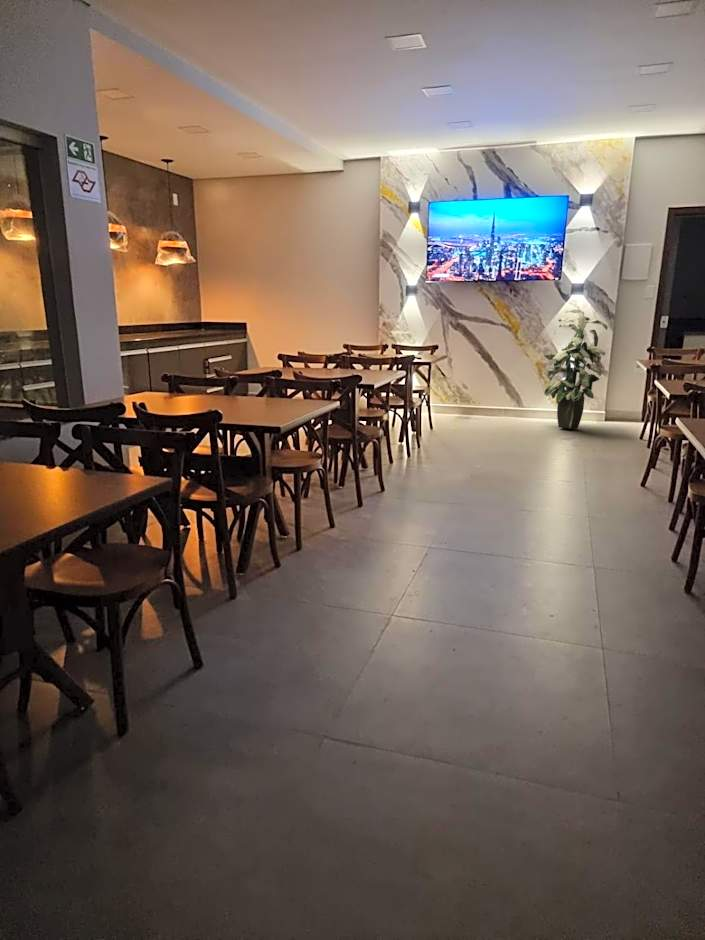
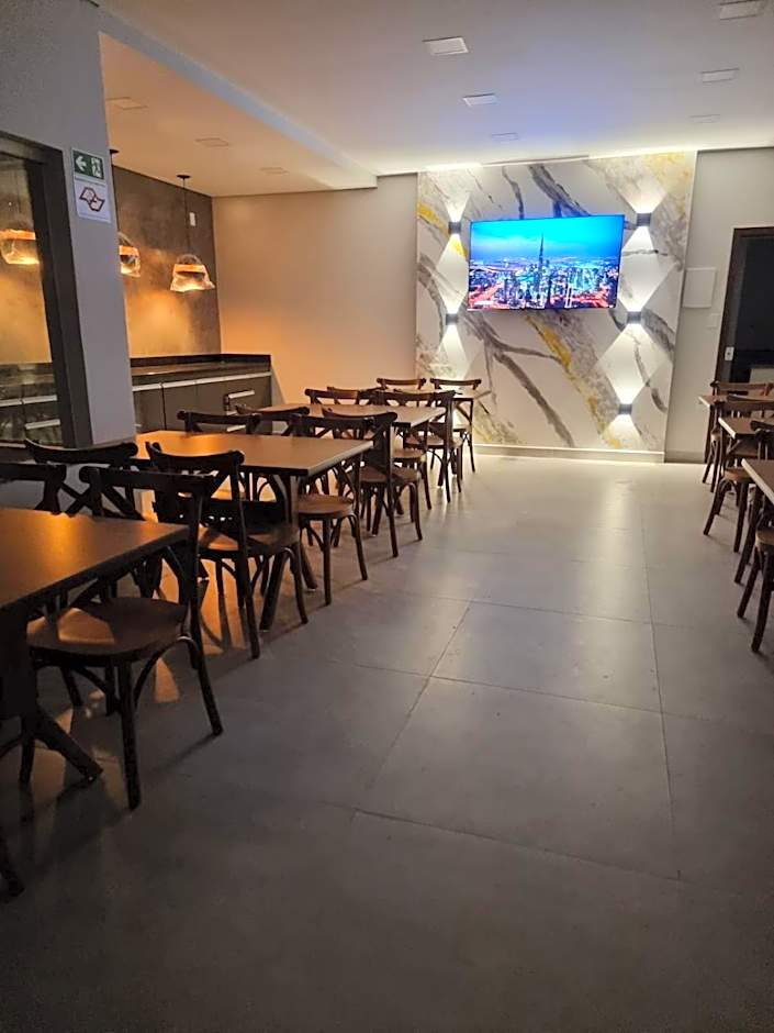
- indoor plant (572, 369)
